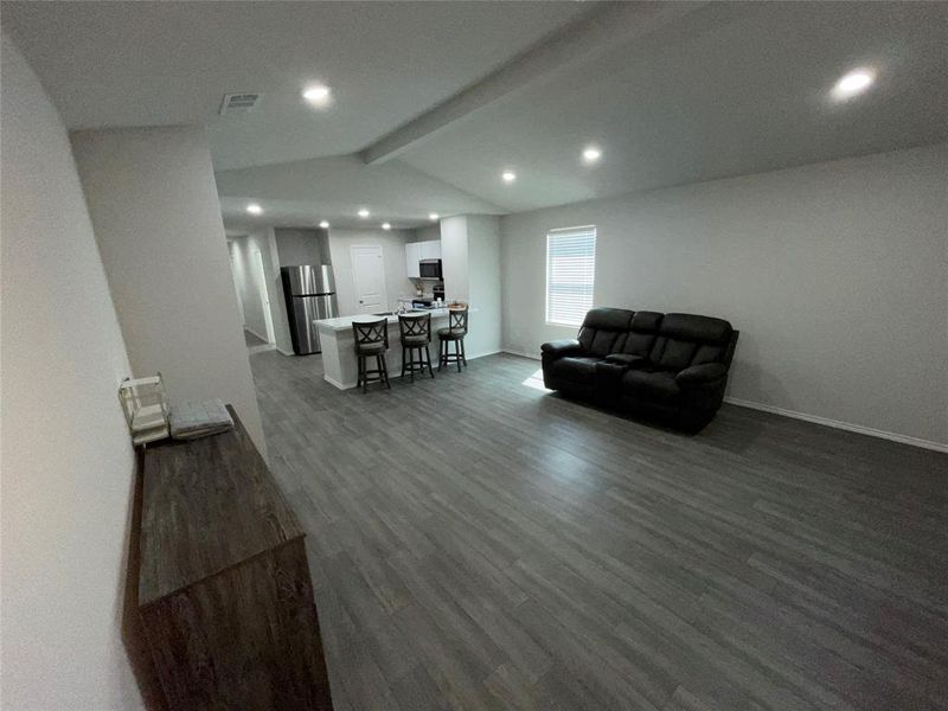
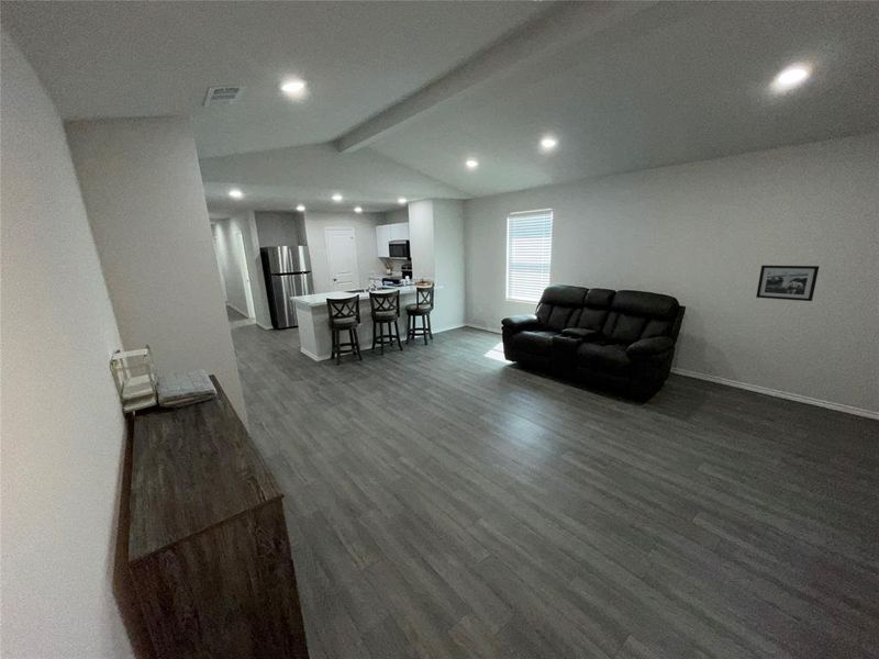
+ picture frame (786, 282)
